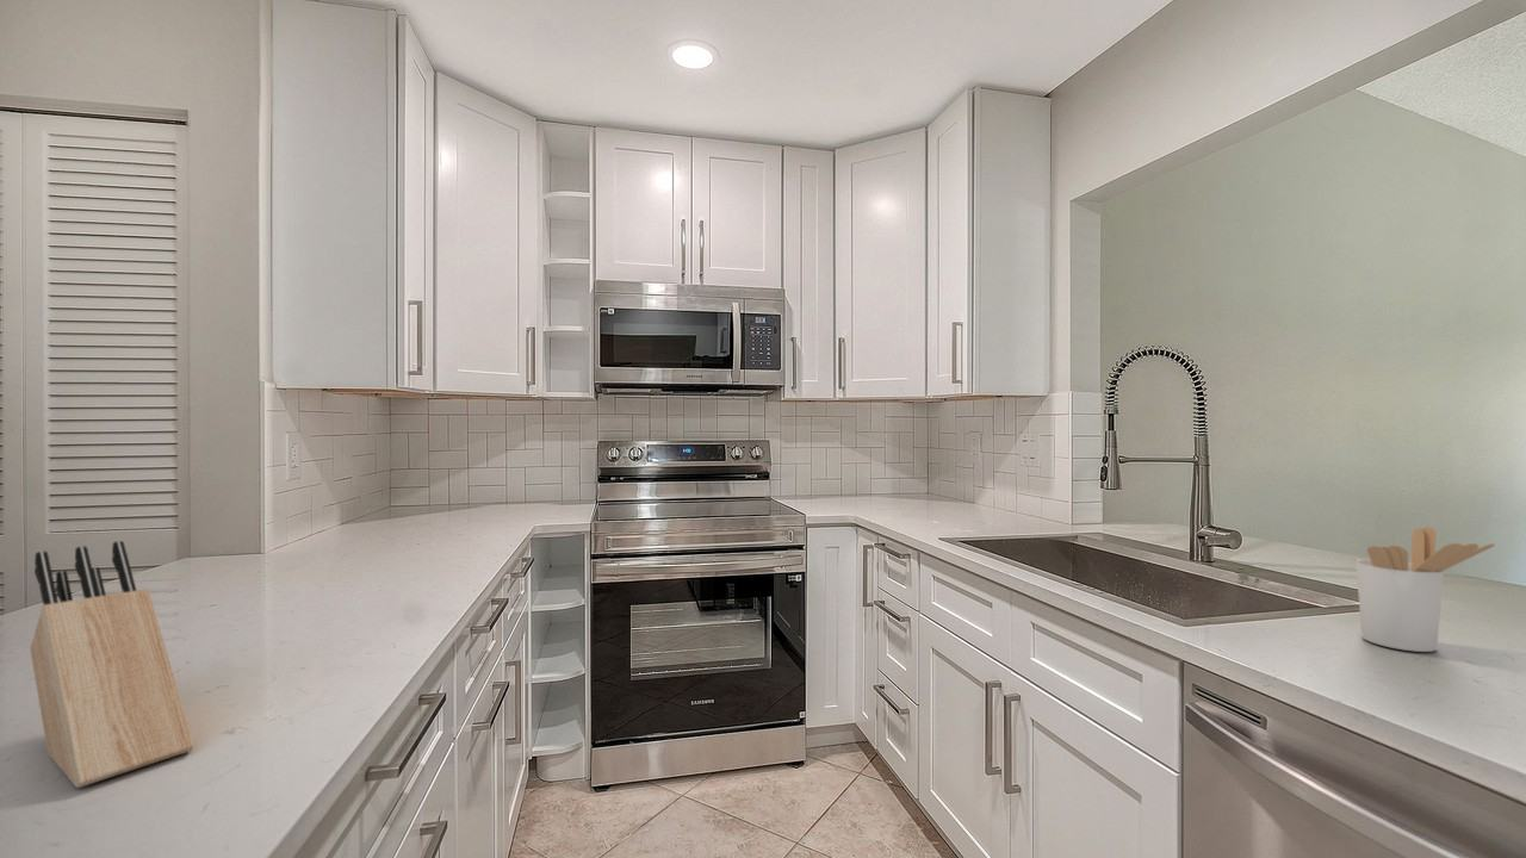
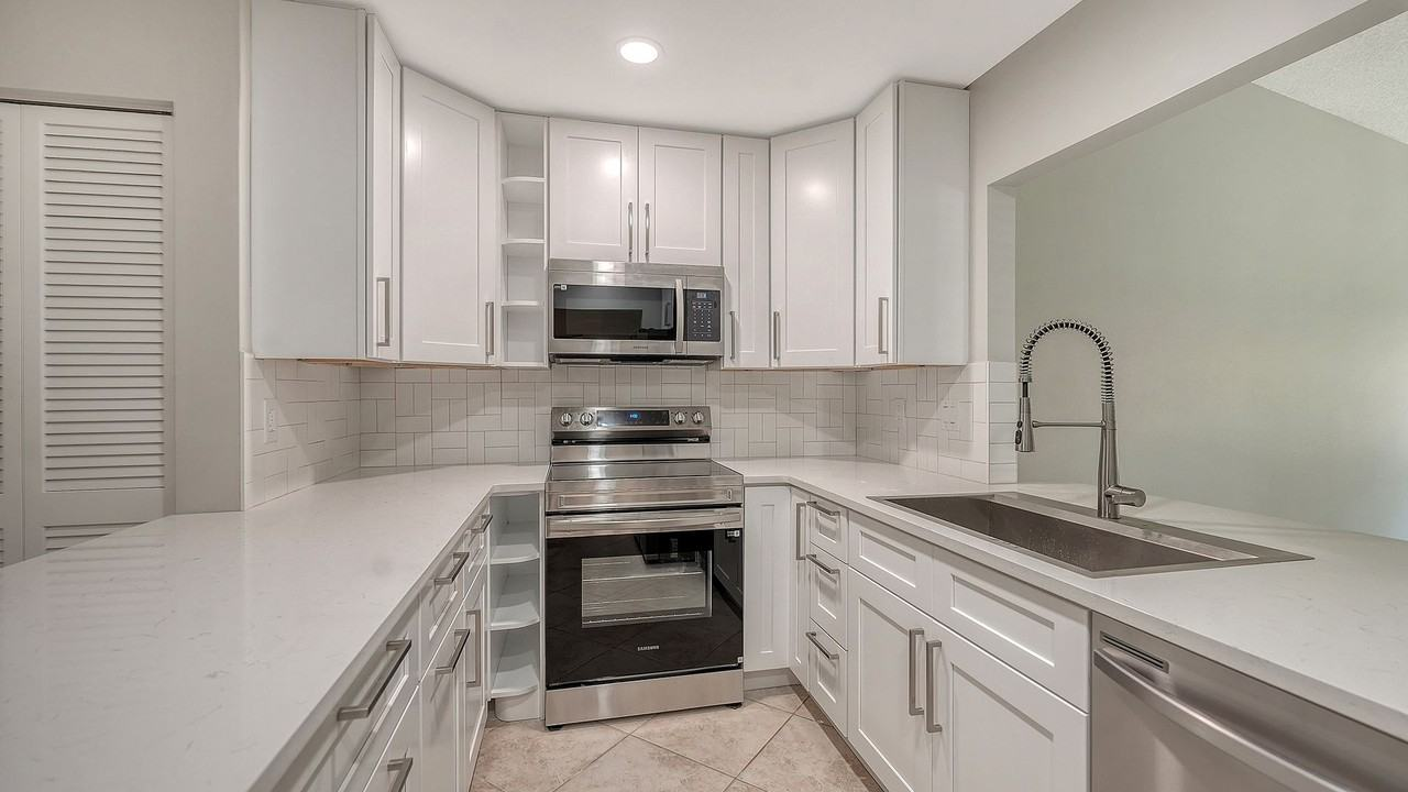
- utensil holder (1419, 589)
- knife block (105, 646)
